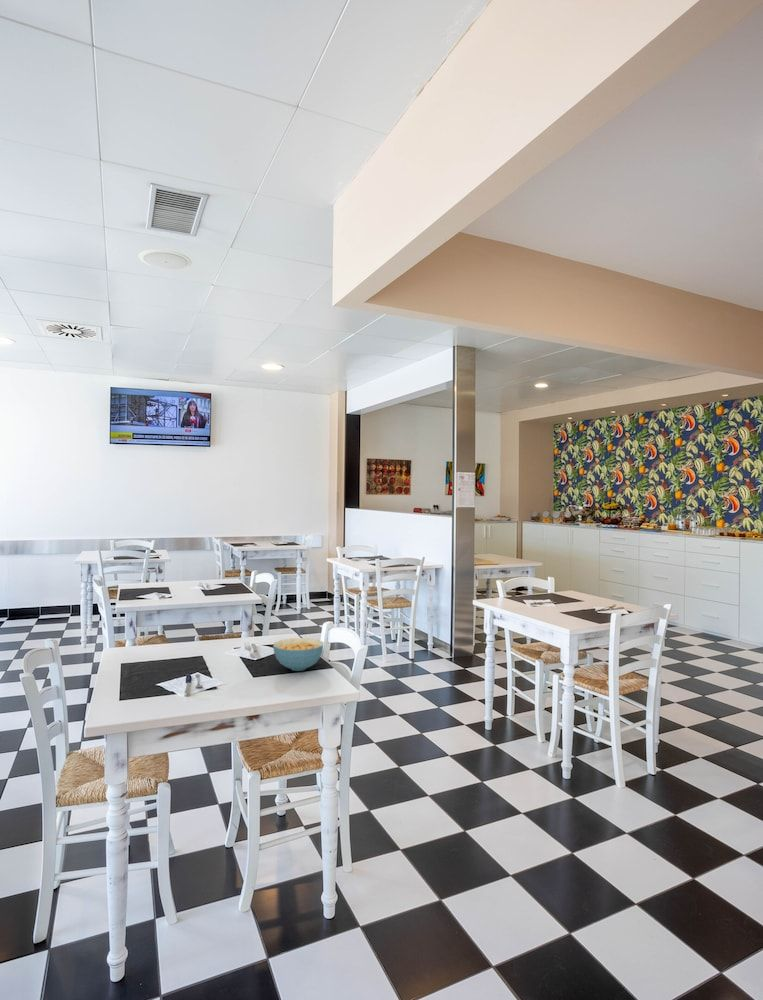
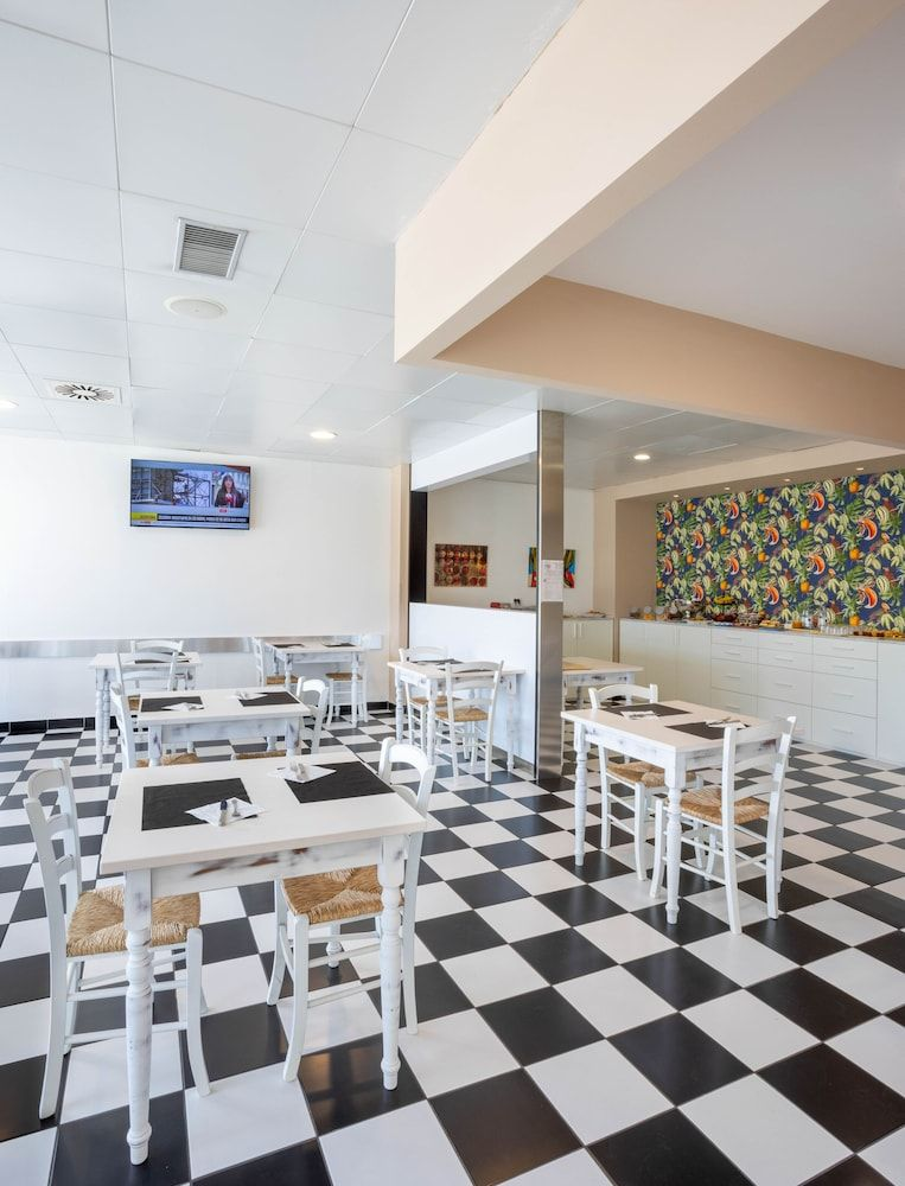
- cereal bowl (298, 656)
